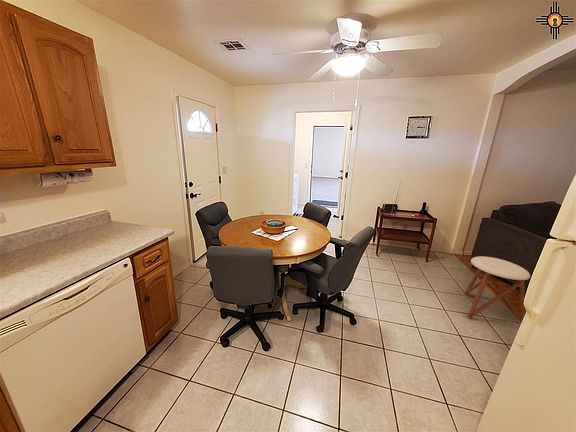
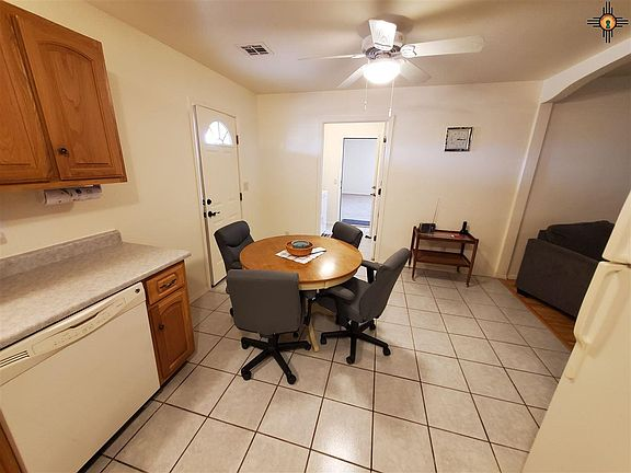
- stool (484, 287)
